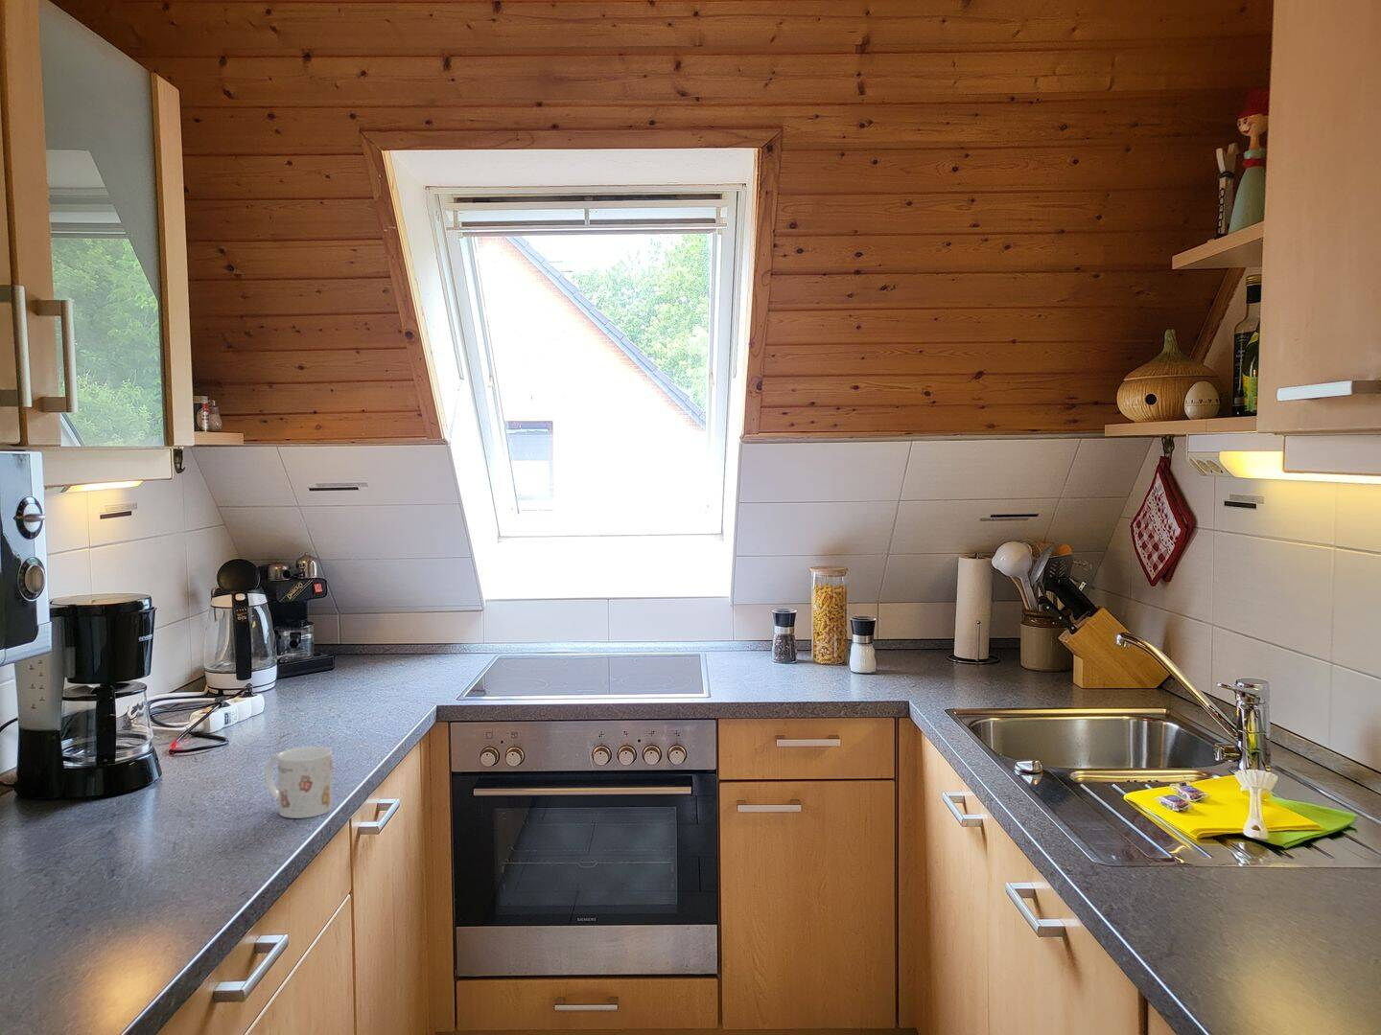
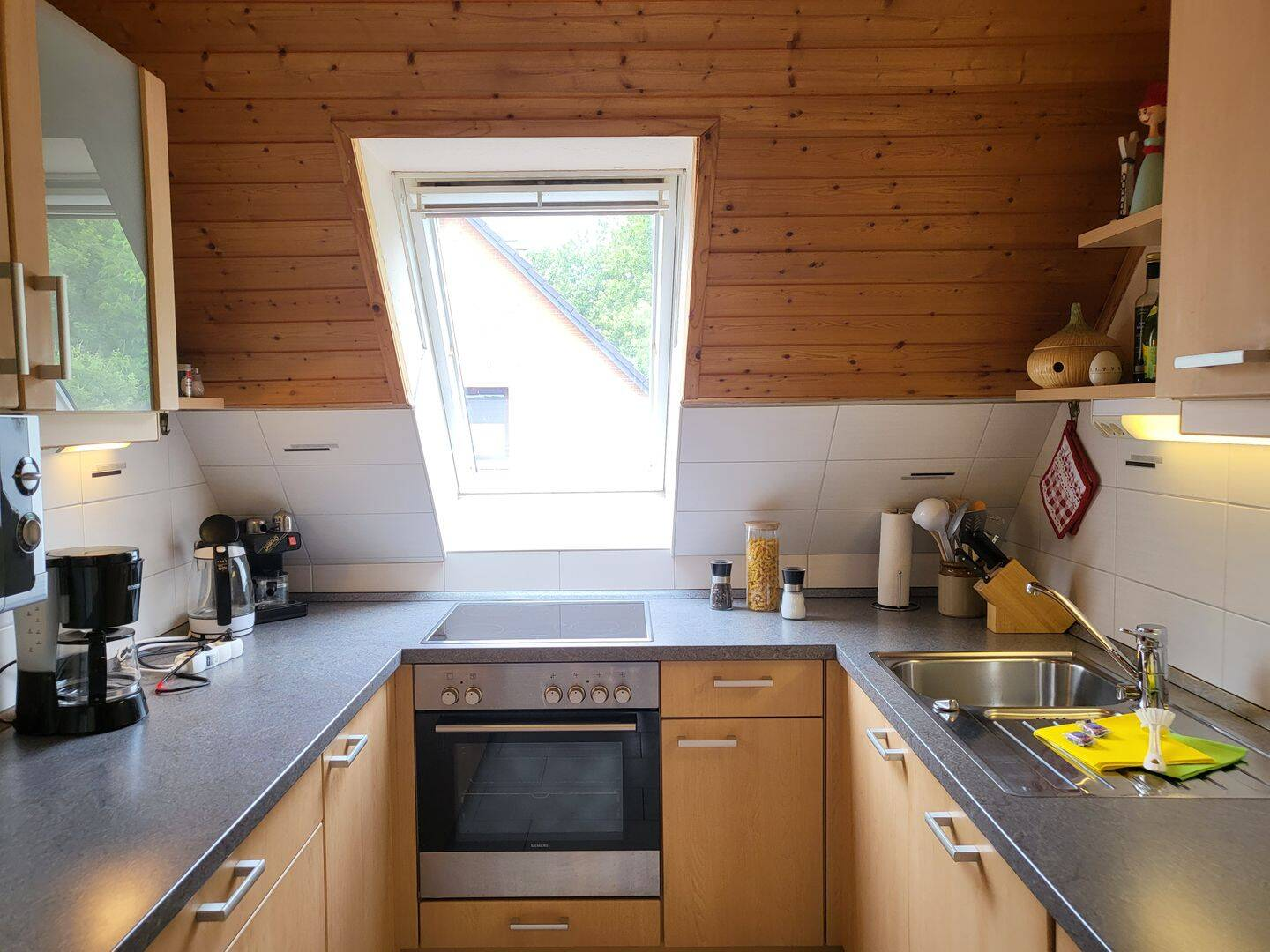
- mug (296, 781)
